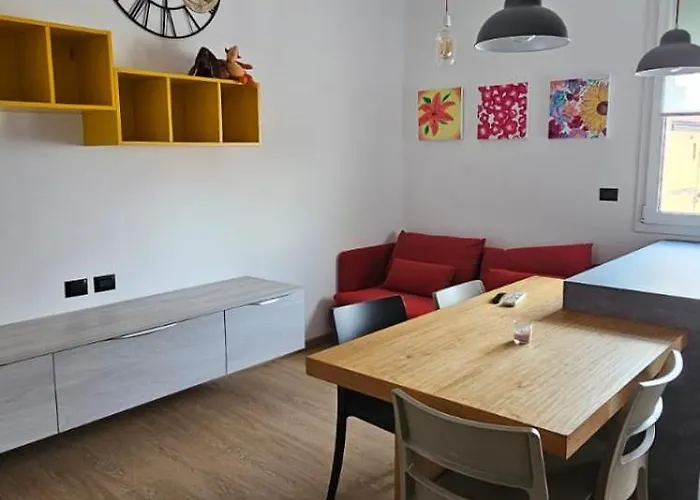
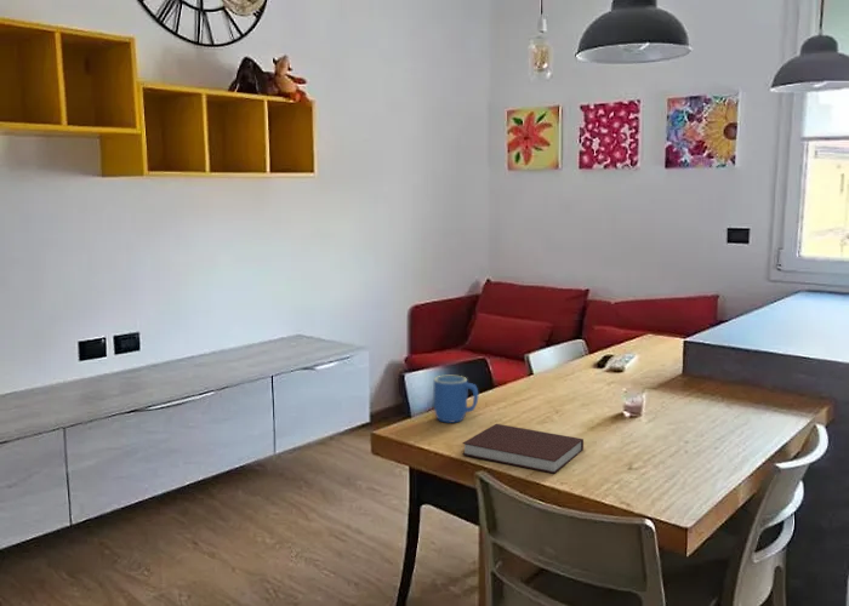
+ mug (454, 399)
+ notebook (523, 446)
